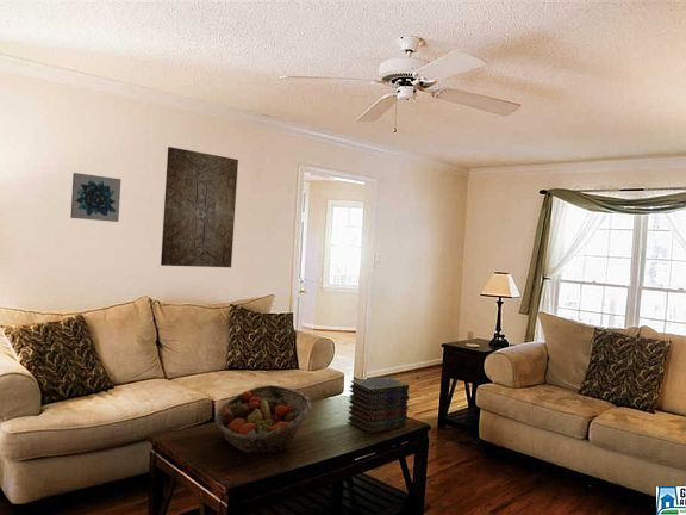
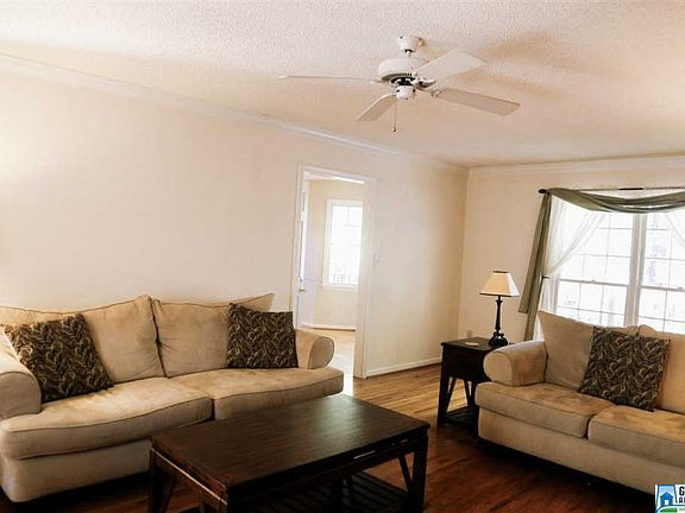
- wall art (200, 210)
- wall art (95, 198)
- book stack (378, 403)
- fruit basket (262, 417)
